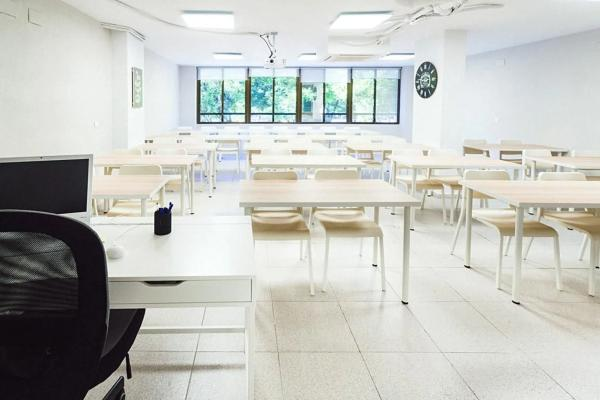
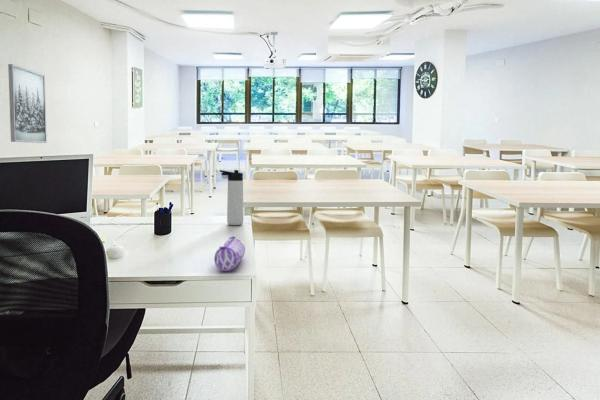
+ pencil case (230, 252)
+ wall art (28, 106)
+ thermos bottle (231, 197)
